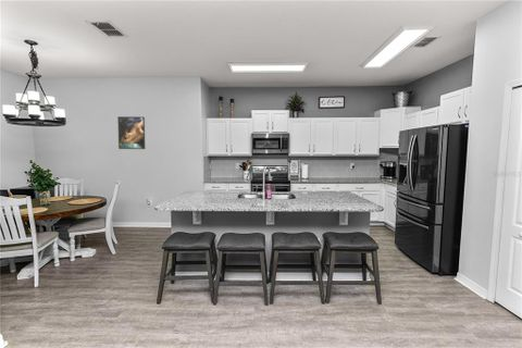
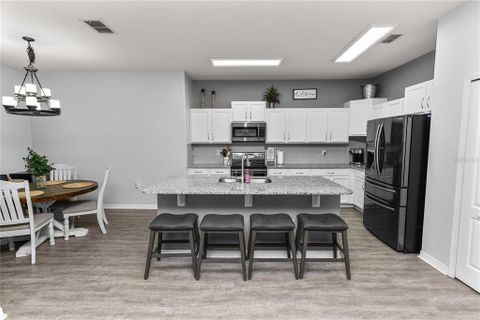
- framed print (130, 133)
